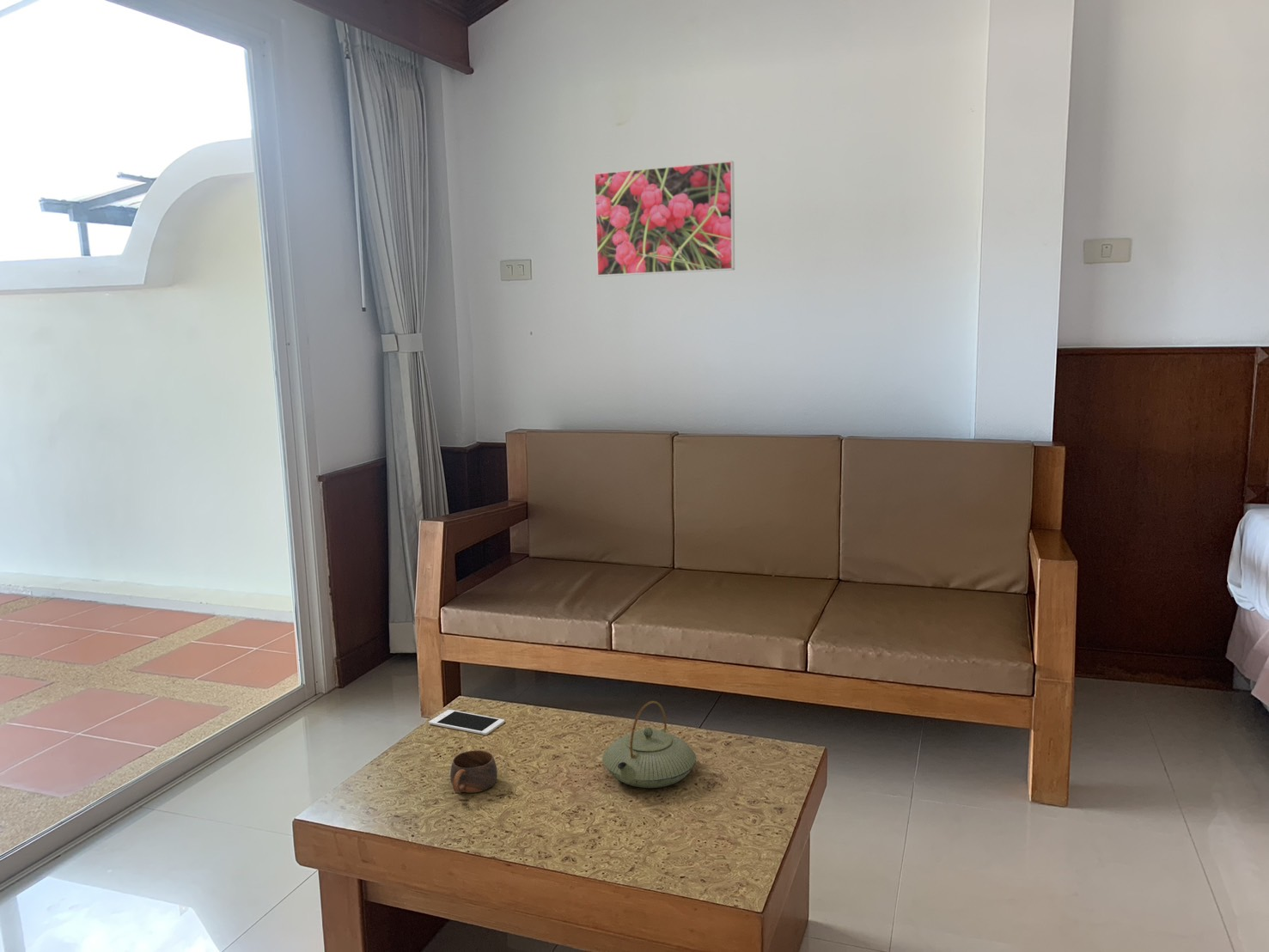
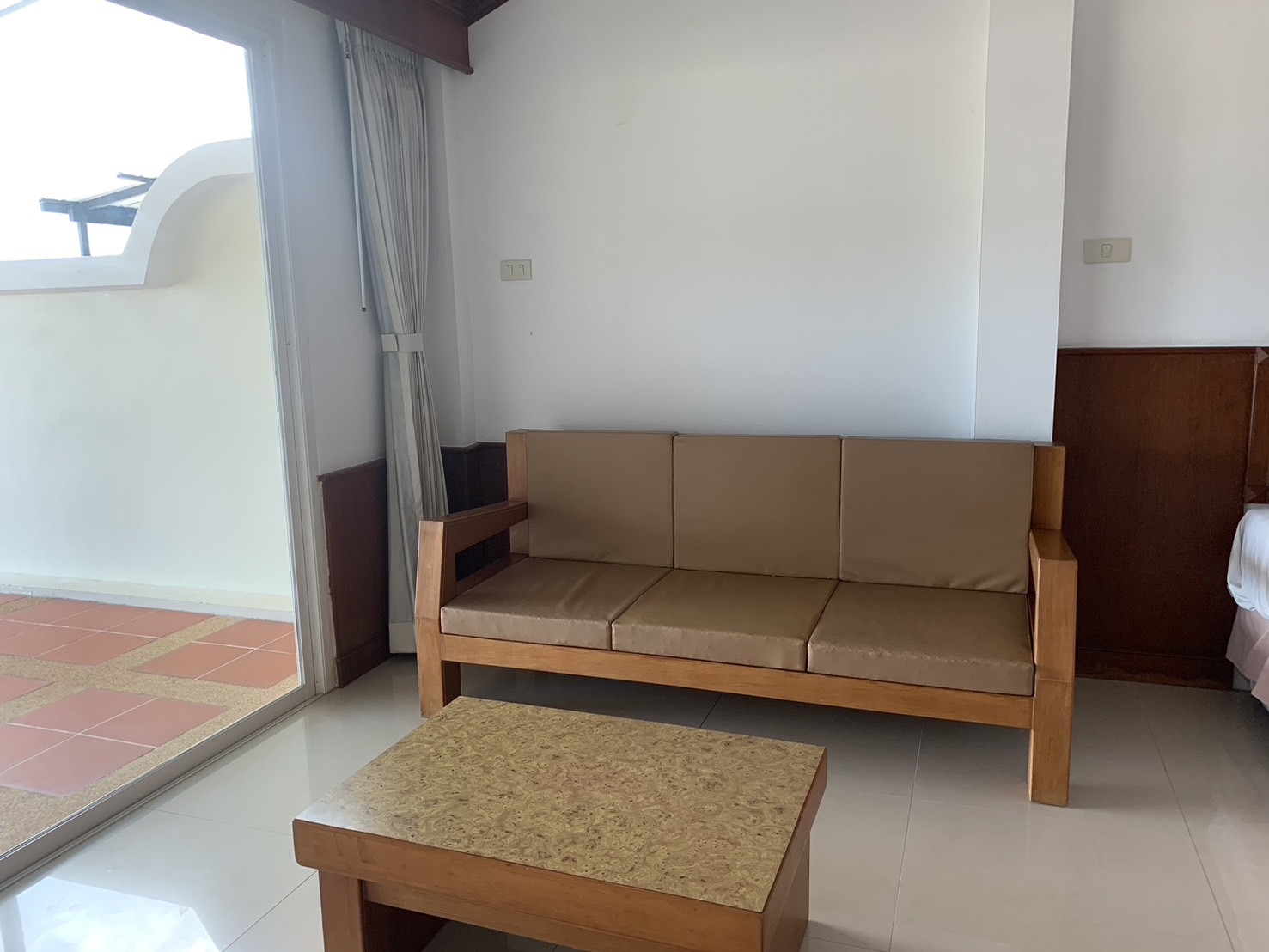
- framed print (663, 221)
- teapot (645, 741)
- cell phone (467, 722)
- cup (468, 773)
